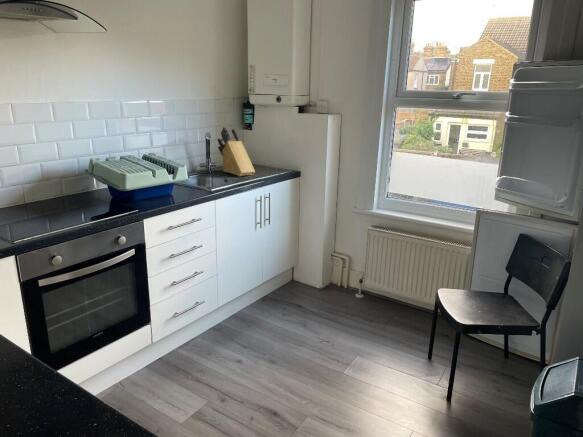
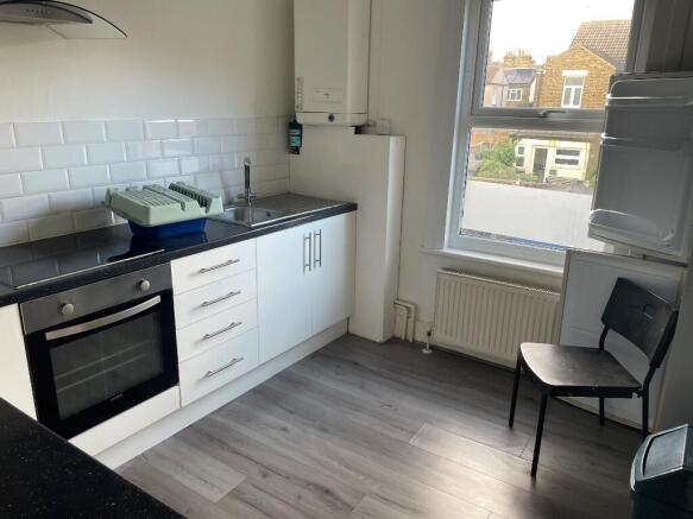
- knife block (235, 150)
